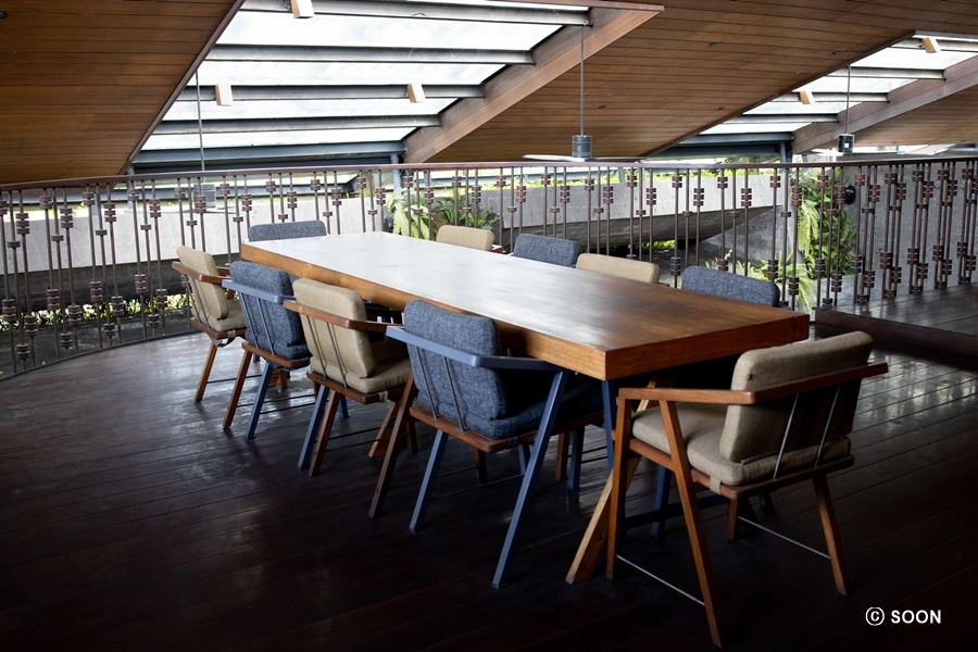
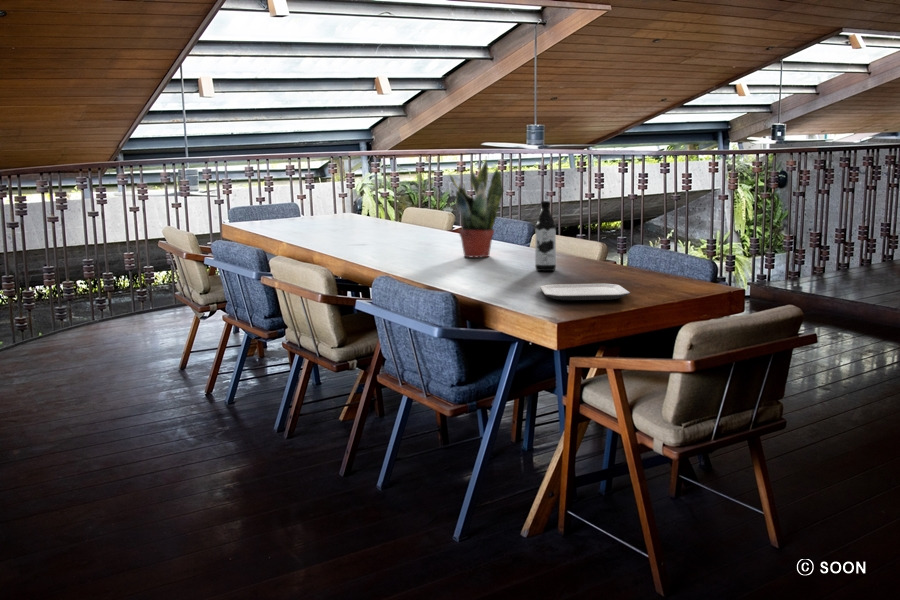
+ potted plant (470, 206)
+ plate (583, 292)
+ water bottle (545, 235)
